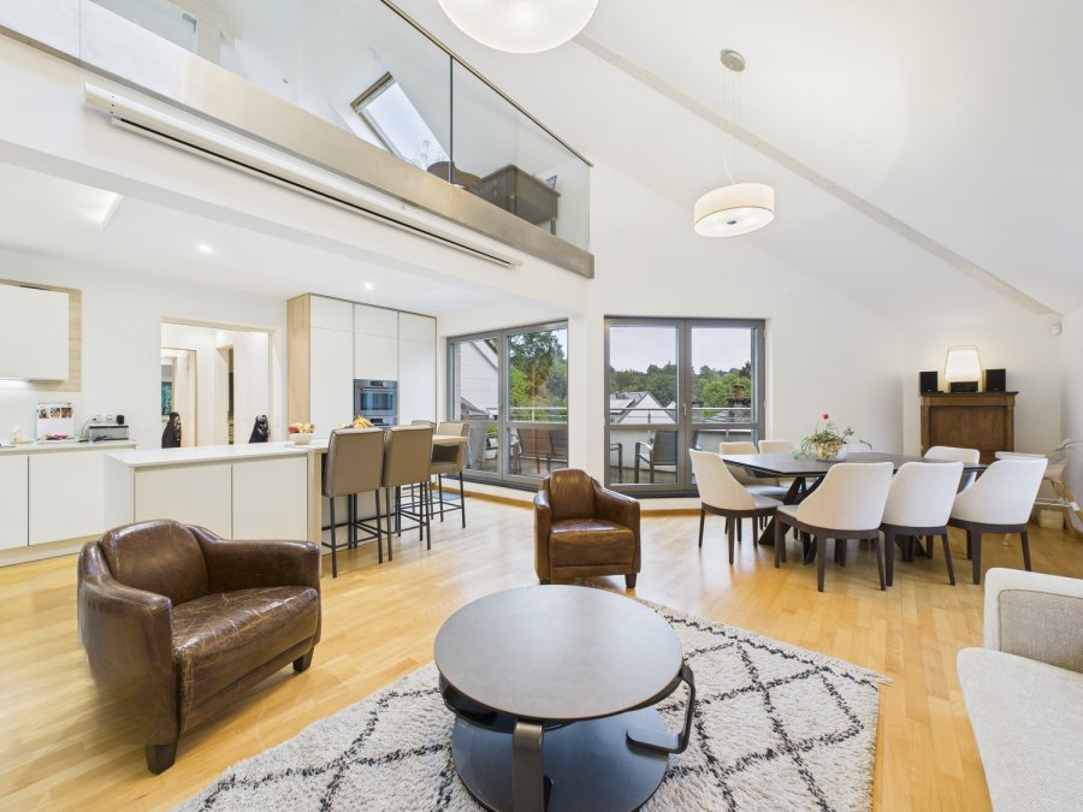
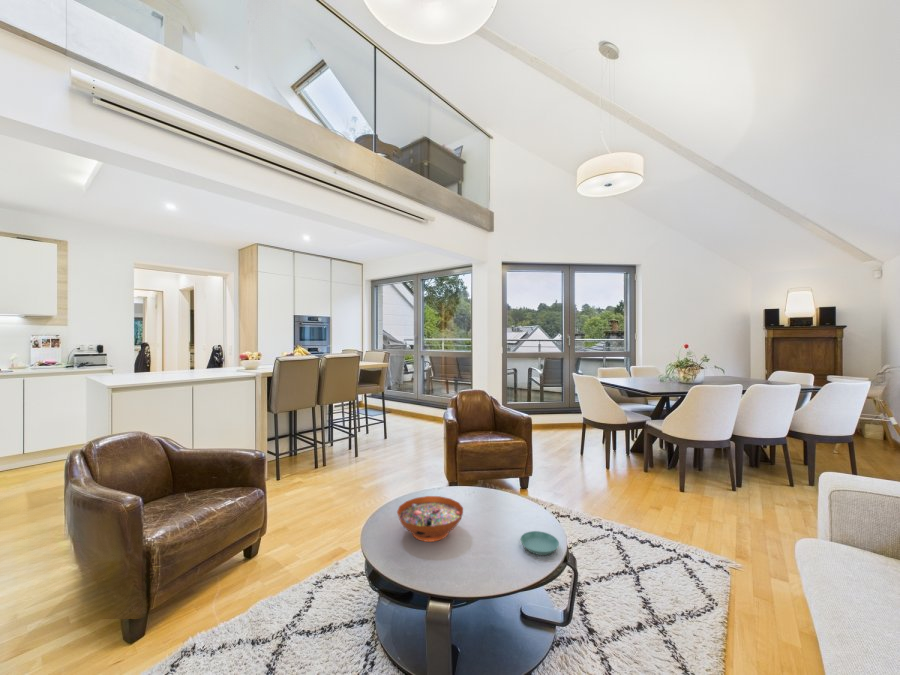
+ saucer (539, 544)
+ decorative bowl (430, 520)
